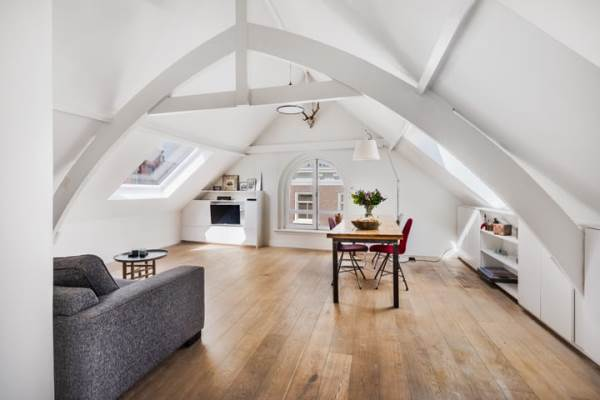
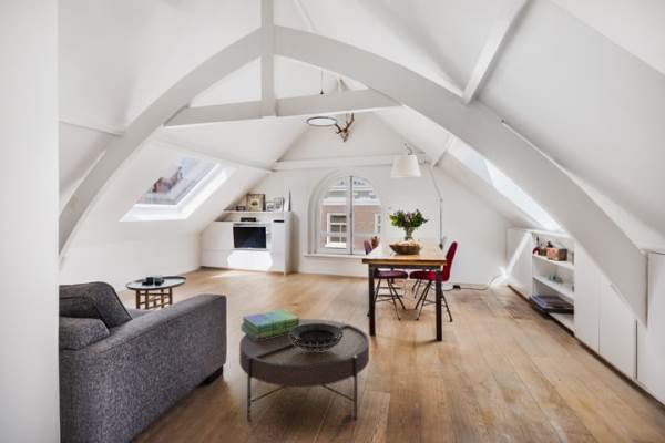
+ coffee table (305, 364)
+ decorative bowl (316, 339)
+ stack of books (270, 323)
